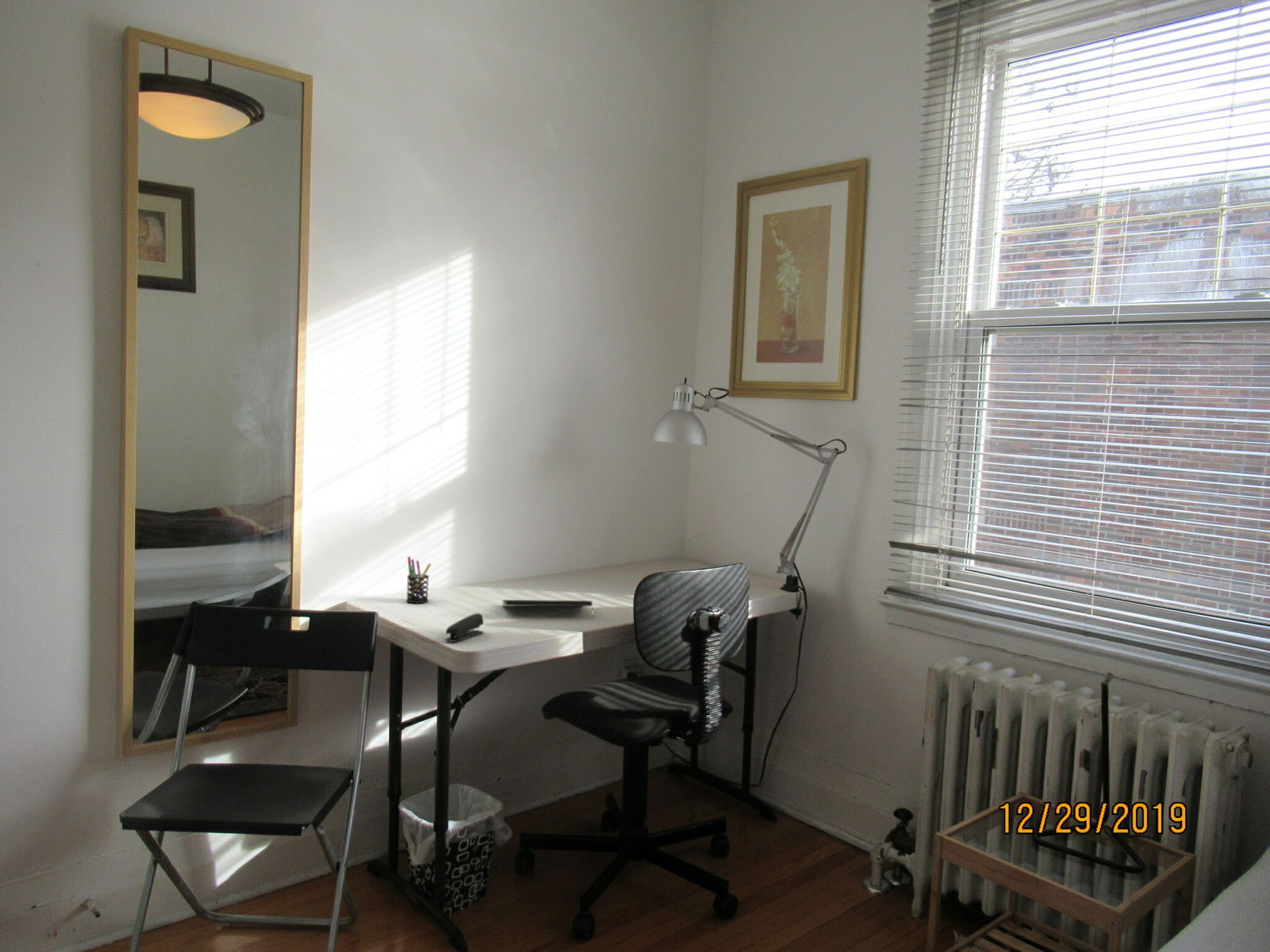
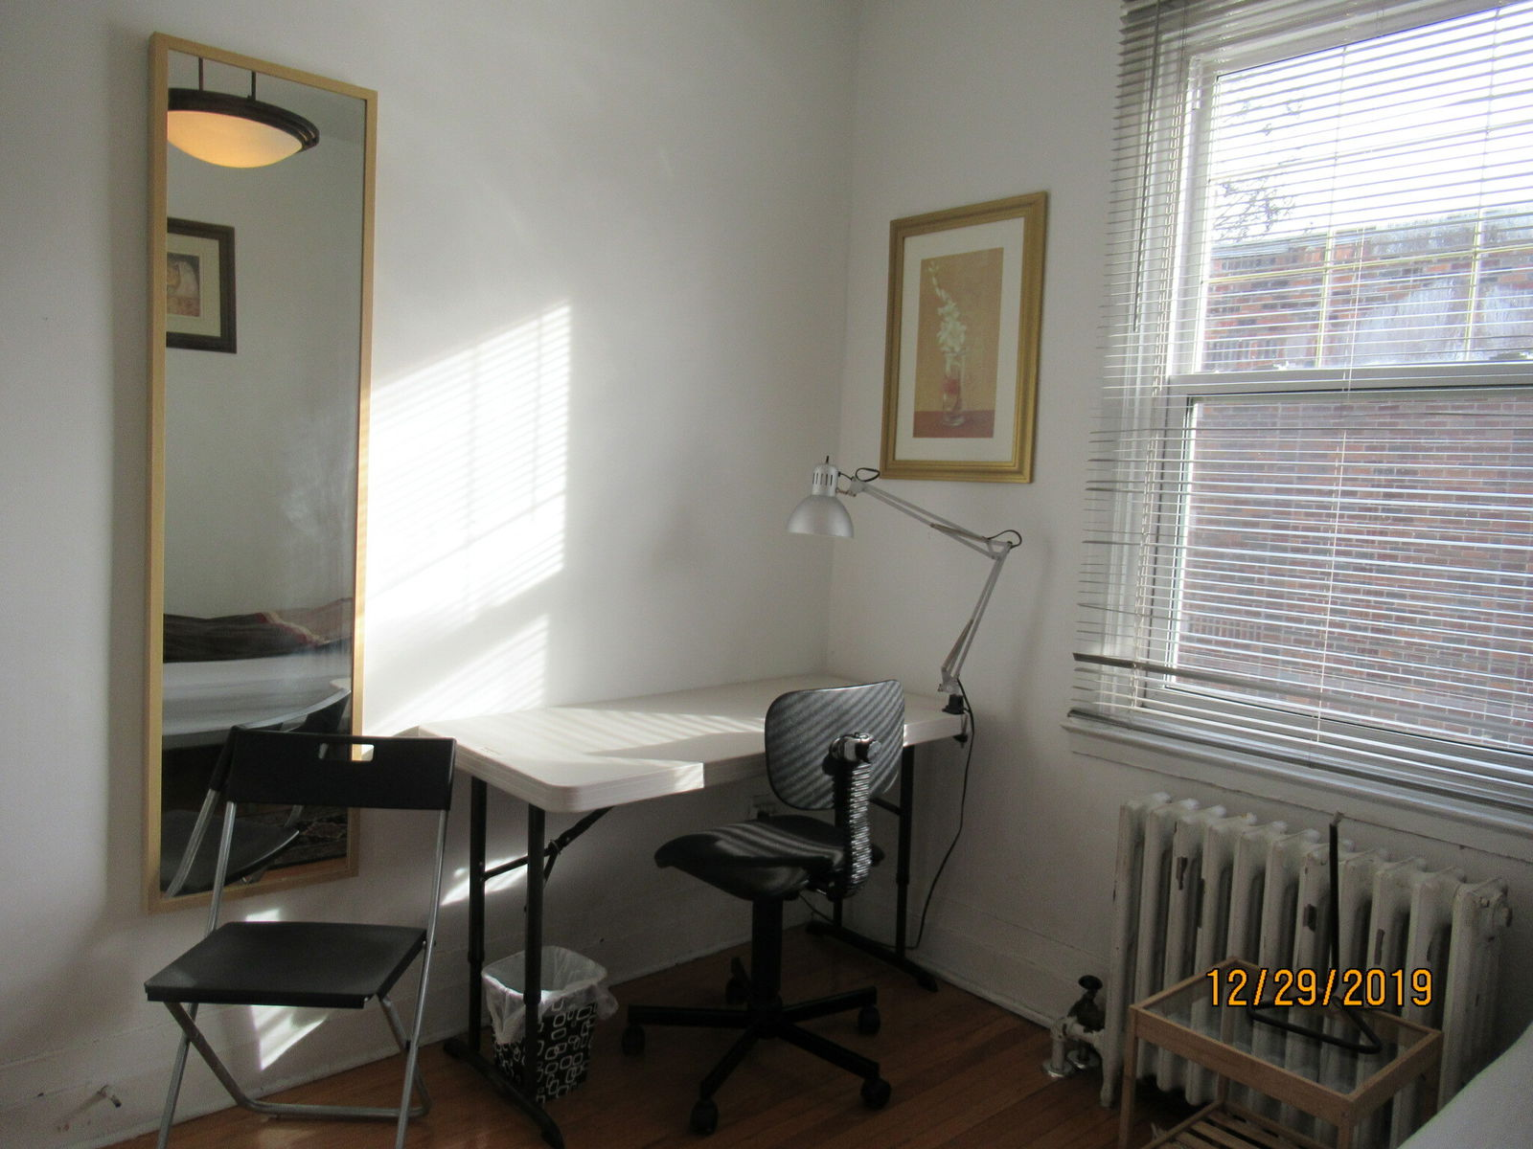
- pen holder (415, 579)
- notepad (545, 603)
- stapler (464, 627)
